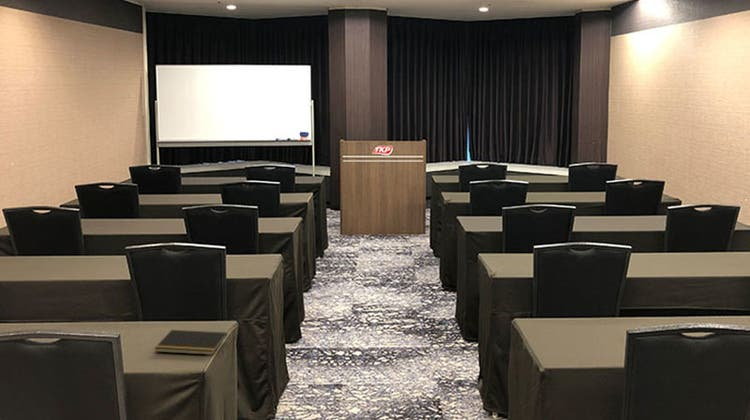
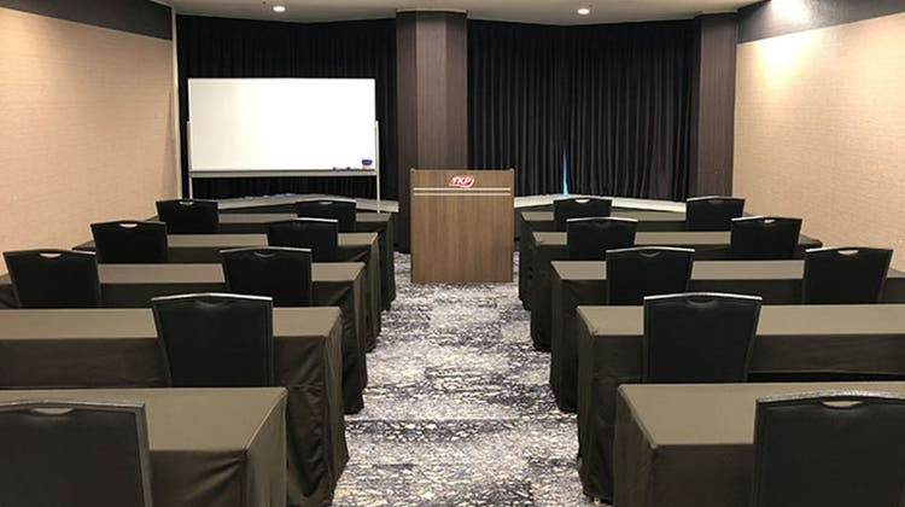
- notepad (191, 341)
